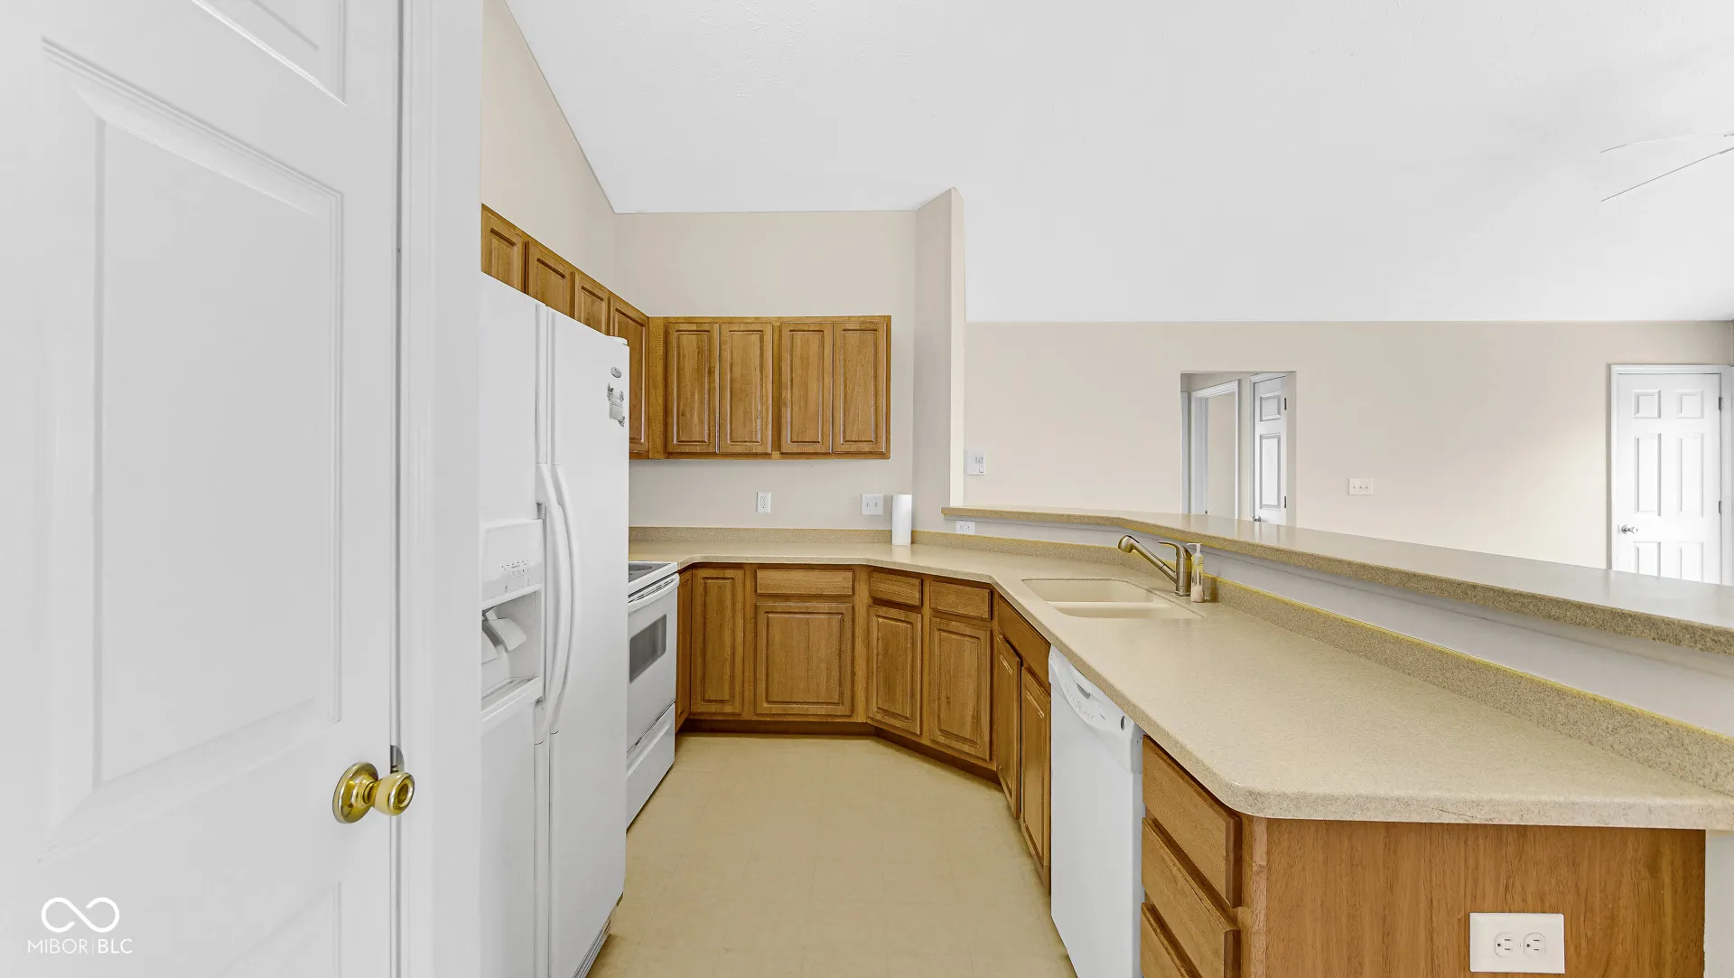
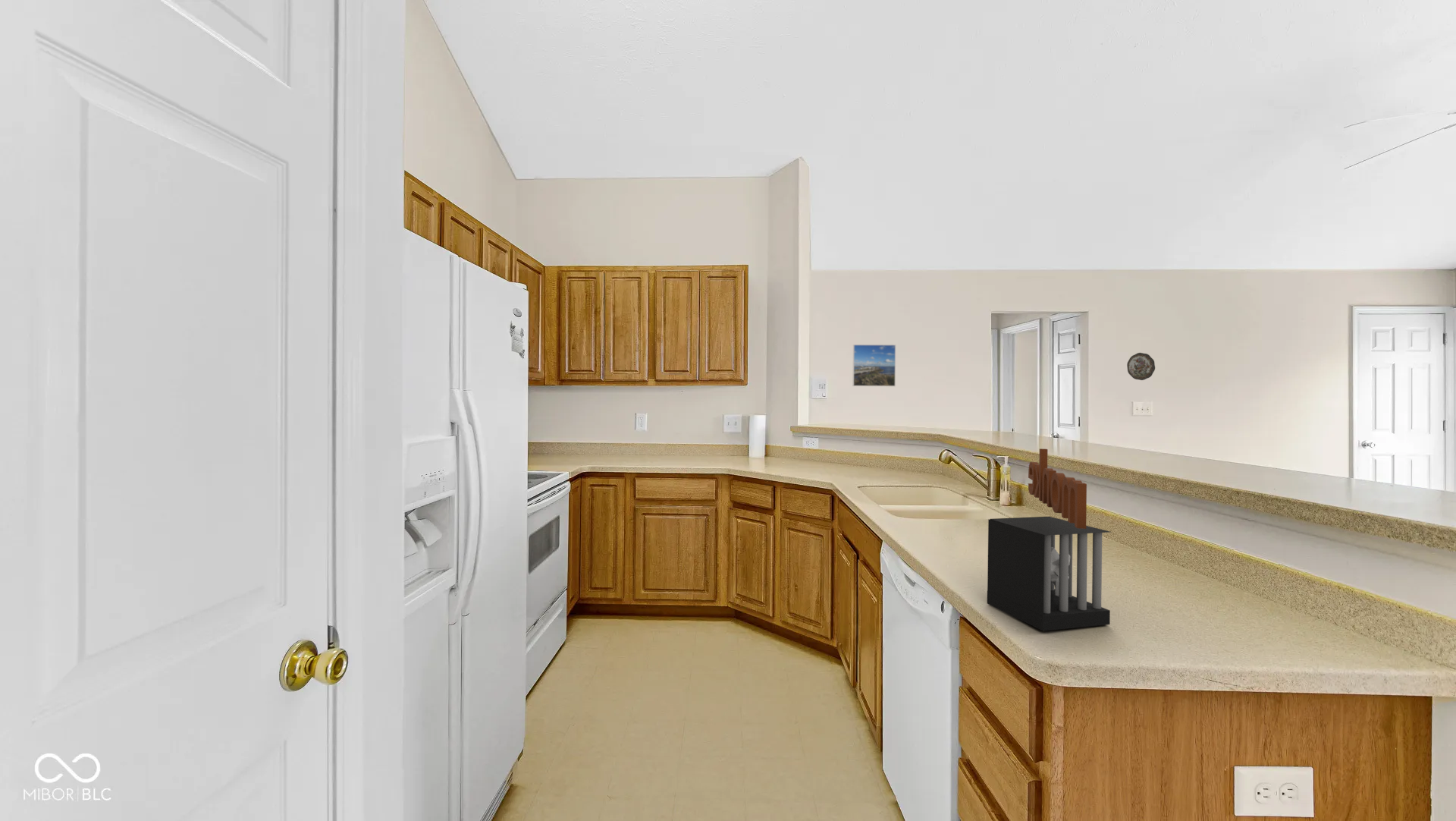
+ decorative plate (1140, 366)
+ knife block (1051, 531)
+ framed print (874, 365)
